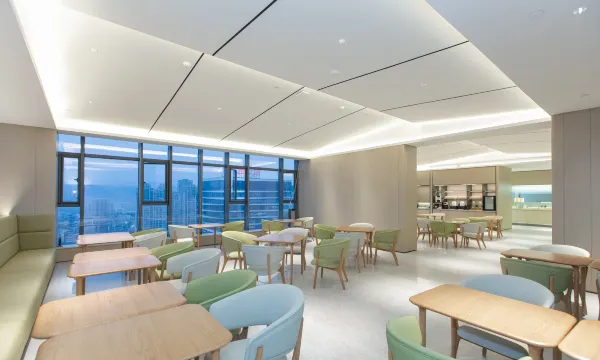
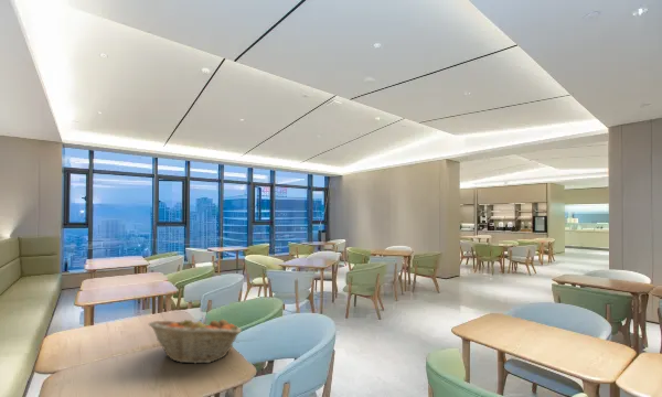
+ fruit basket (195, 333)
